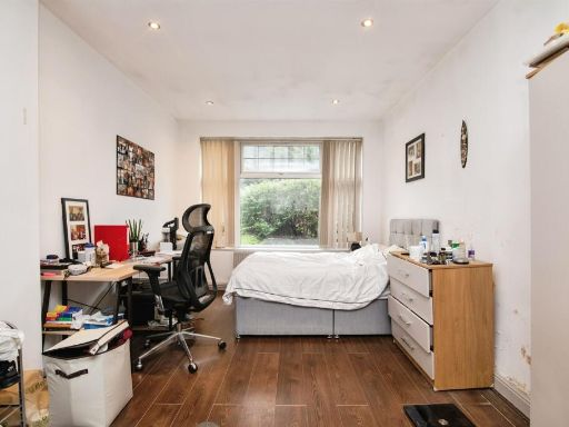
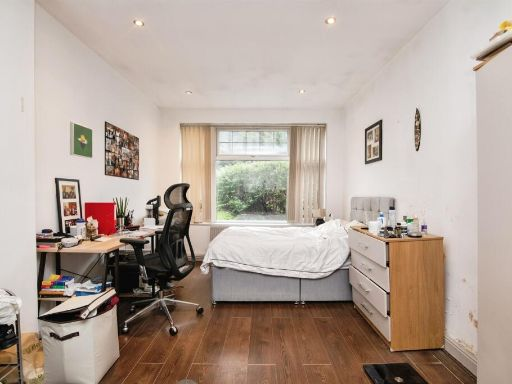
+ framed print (82, 141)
